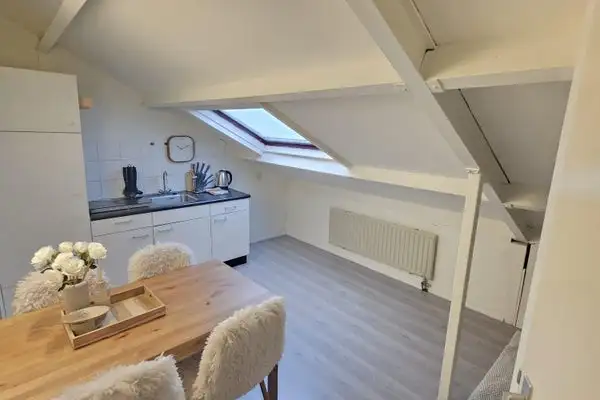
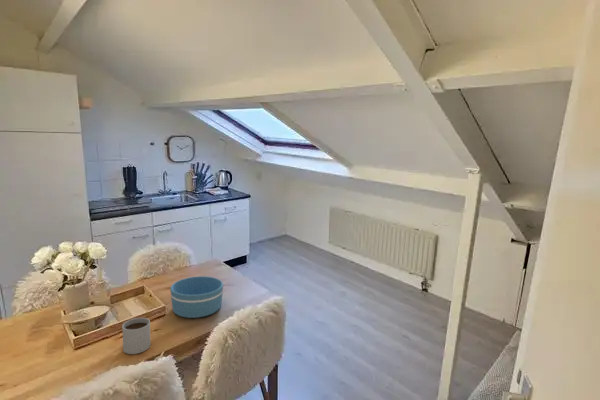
+ bowl (197, 296)
+ mug (134, 333)
